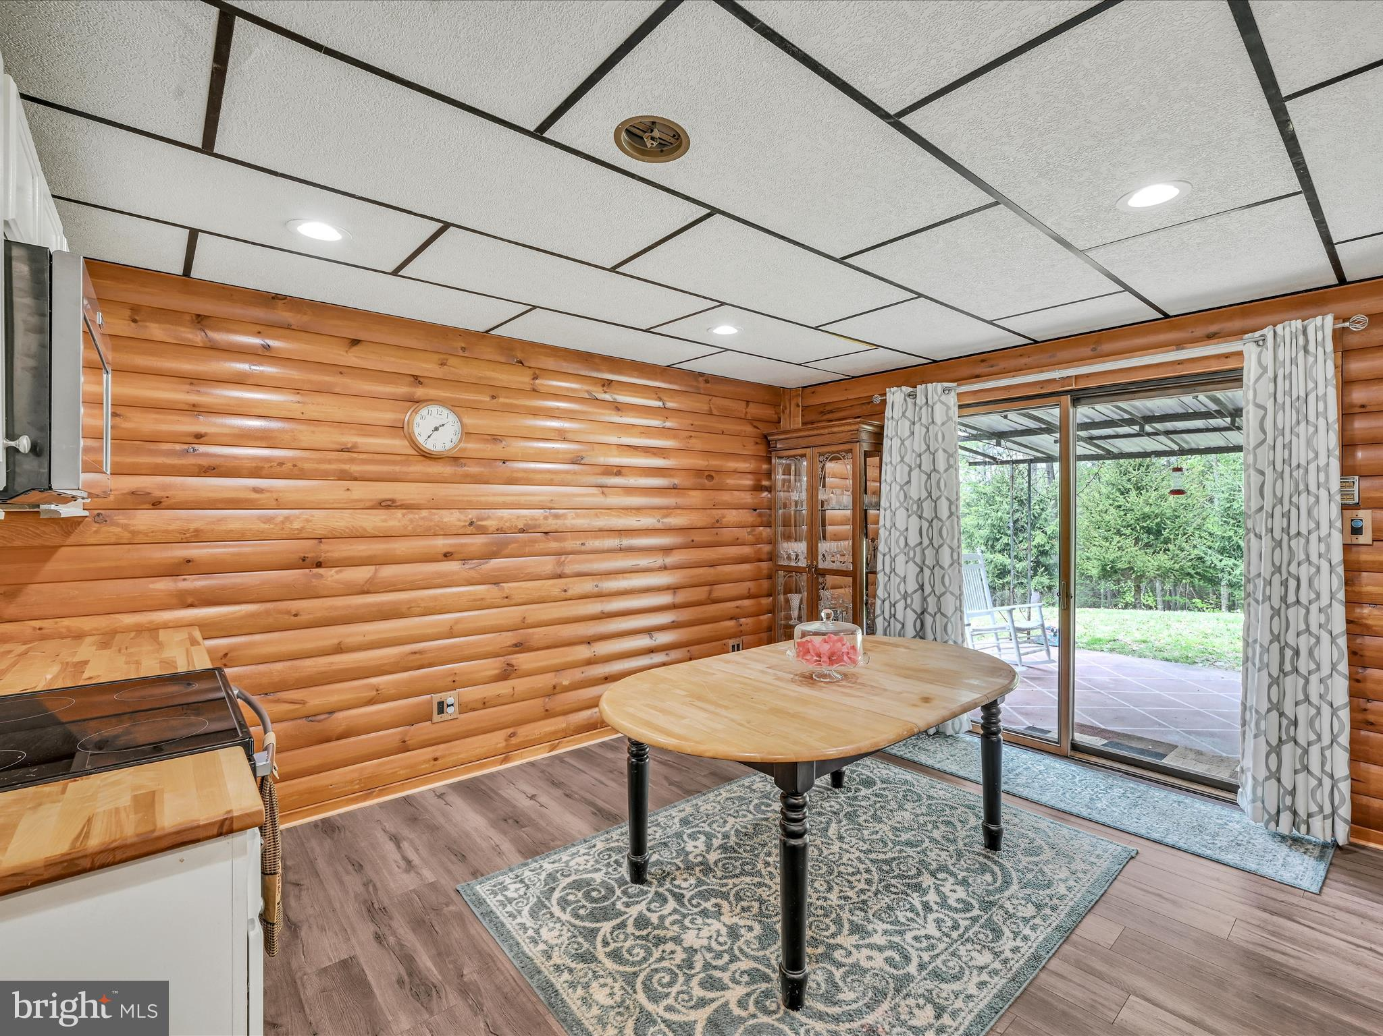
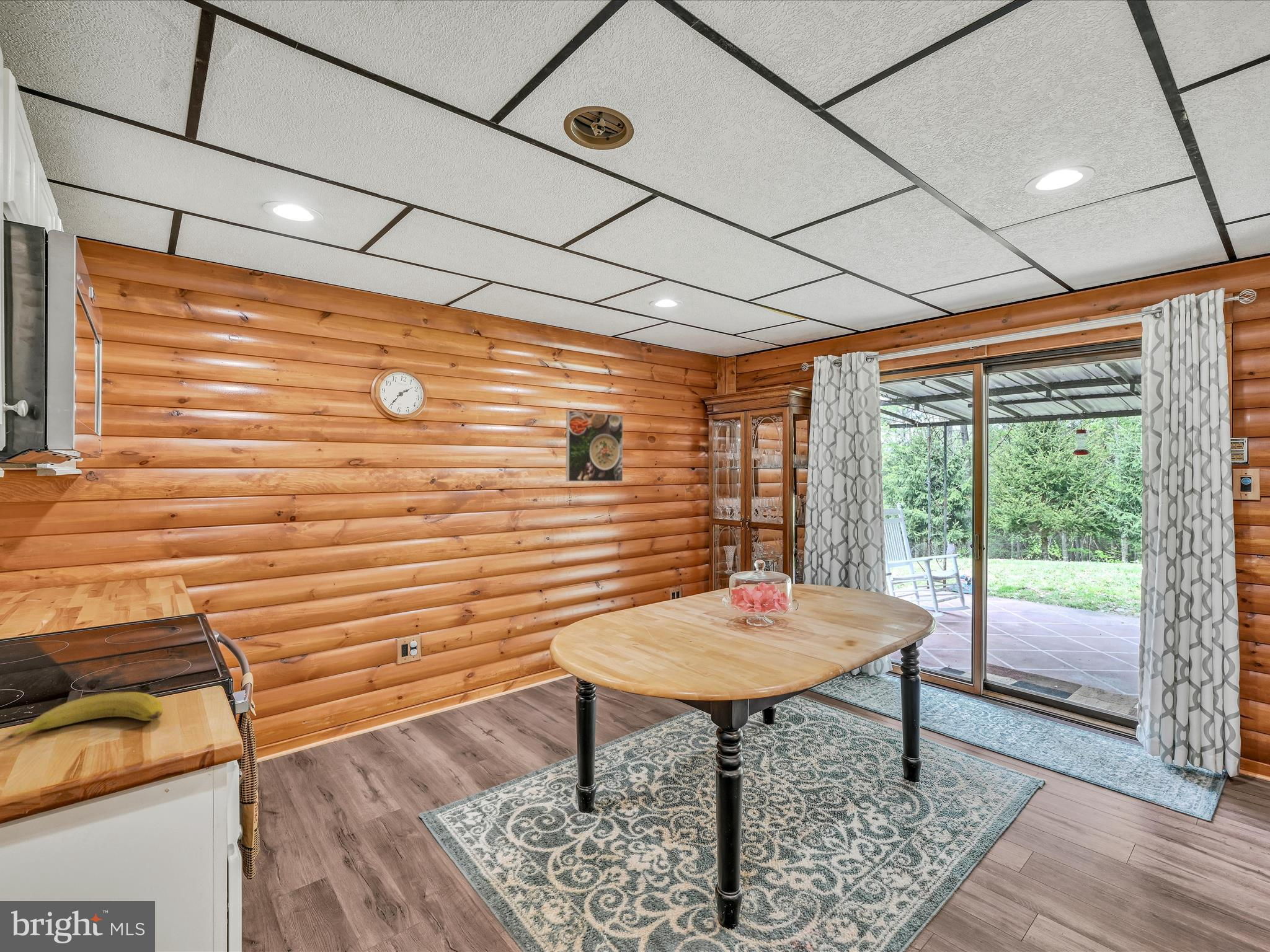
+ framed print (595, 447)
+ fruit (90, 718)
